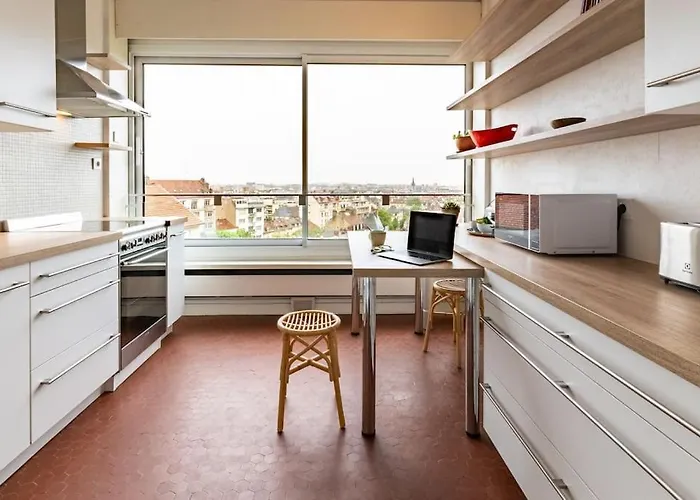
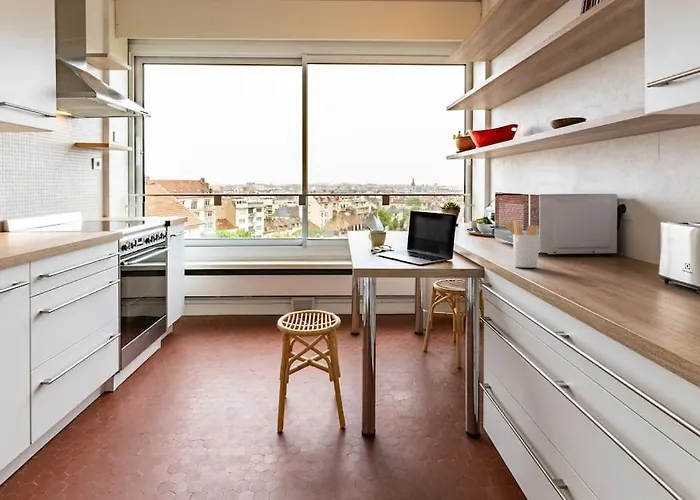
+ utensil holder (520, 242)
